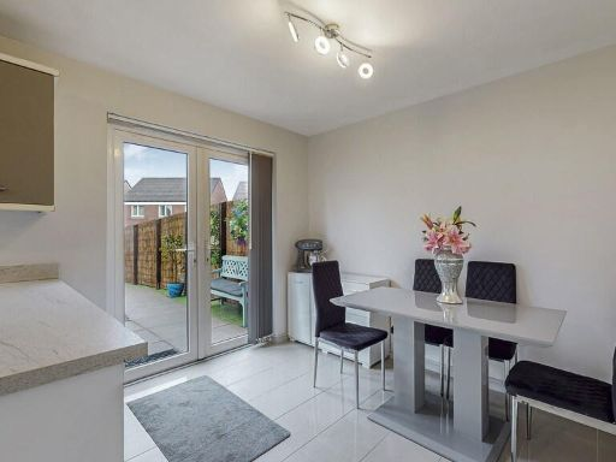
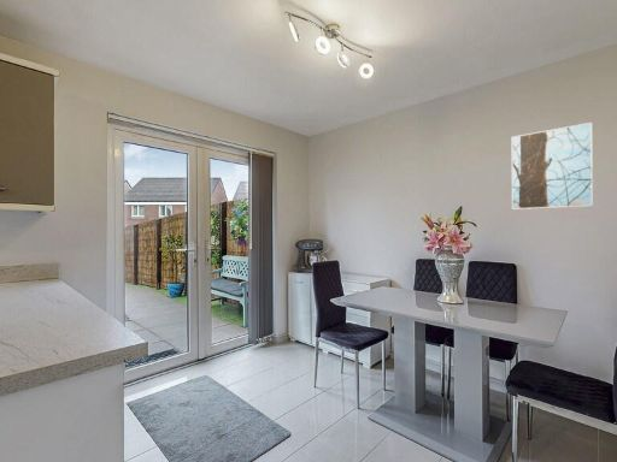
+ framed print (548, 168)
